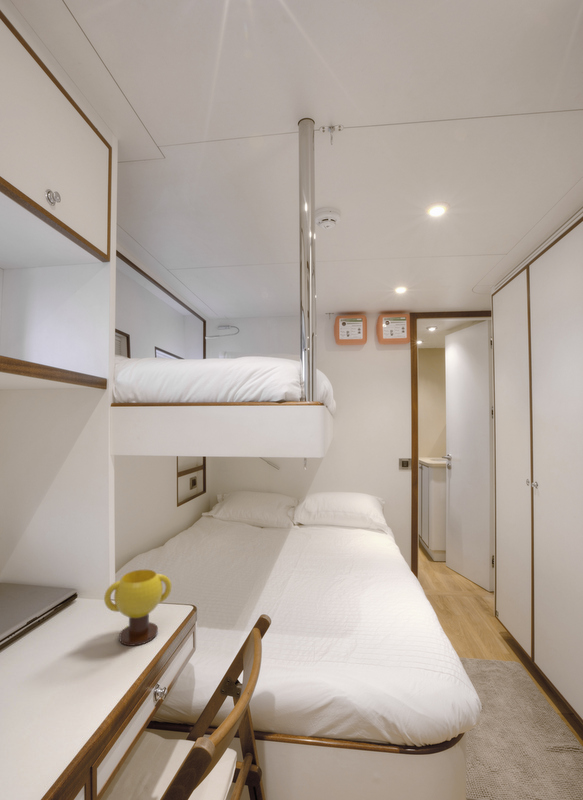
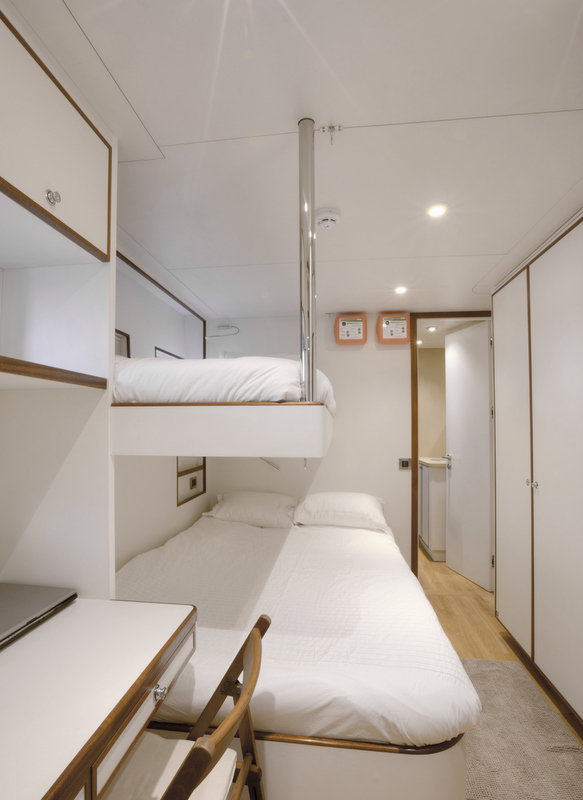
- mug (138, 605)
